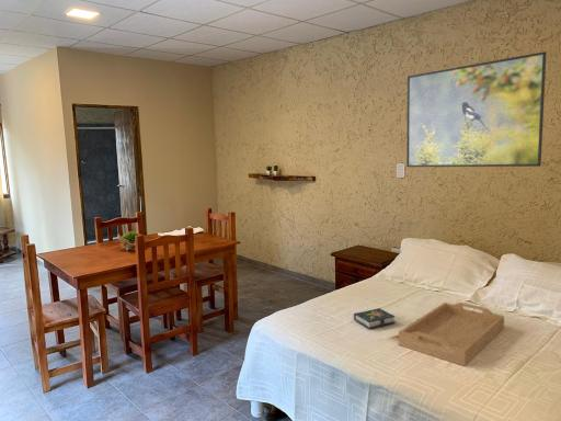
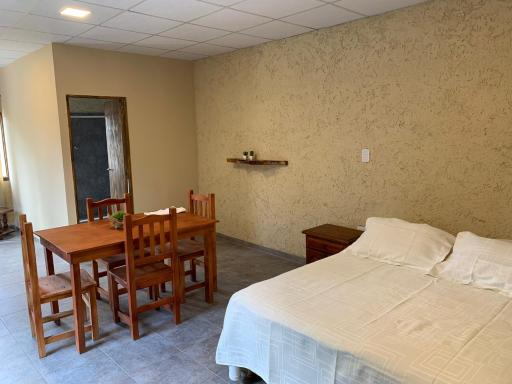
- serving tray (453, 328)
- book (374, 317)
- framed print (467, 116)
